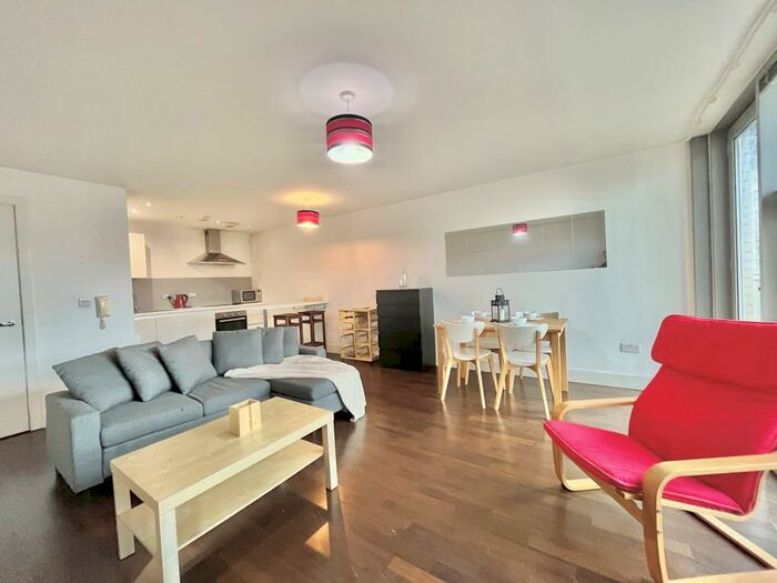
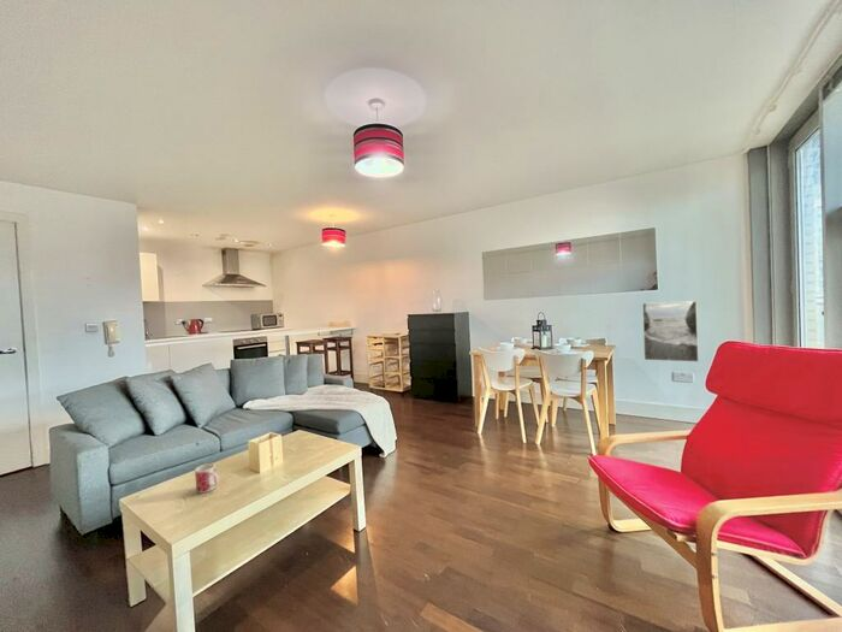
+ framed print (669, 331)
+ mug (207, 478)
